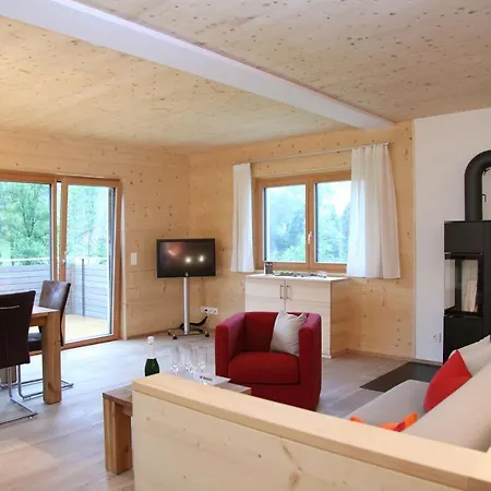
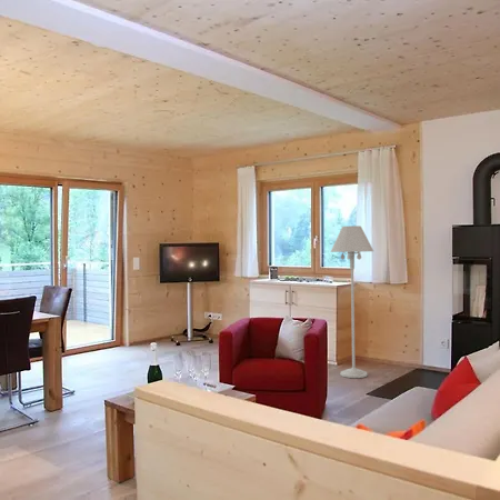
+ floor lamp (352, 300)
